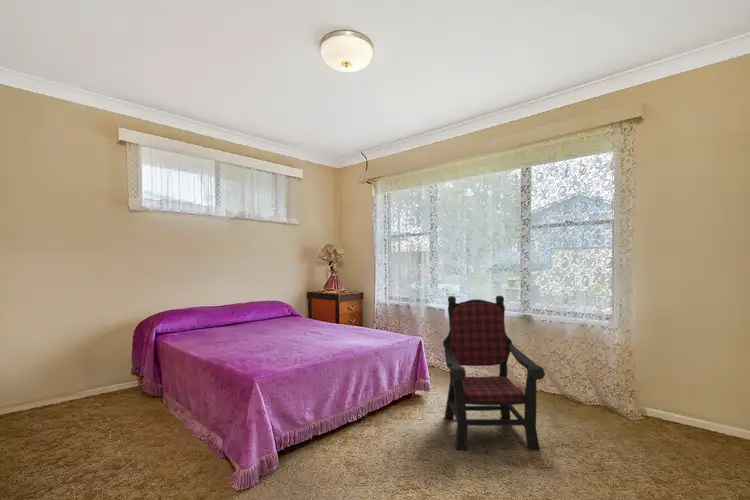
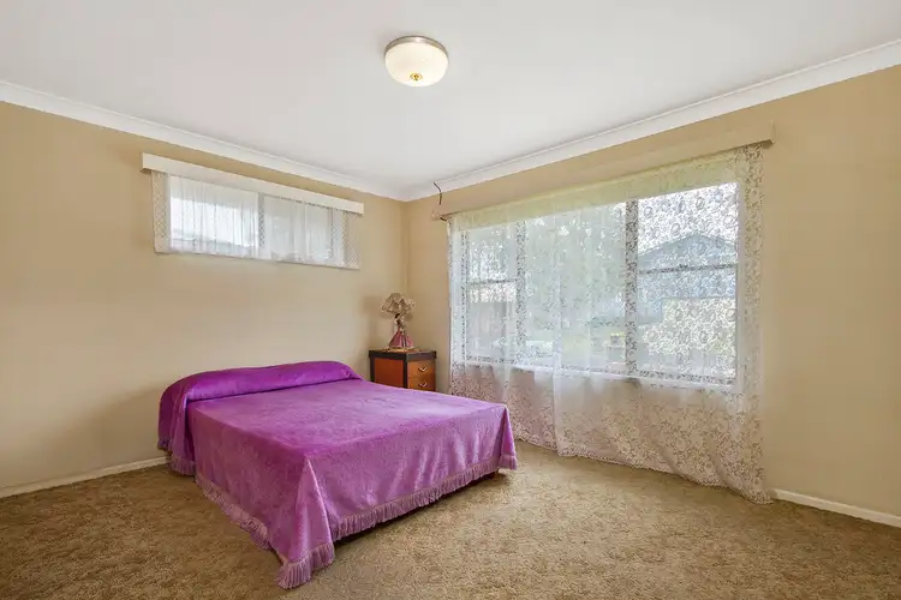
- armchair (485, 365)
